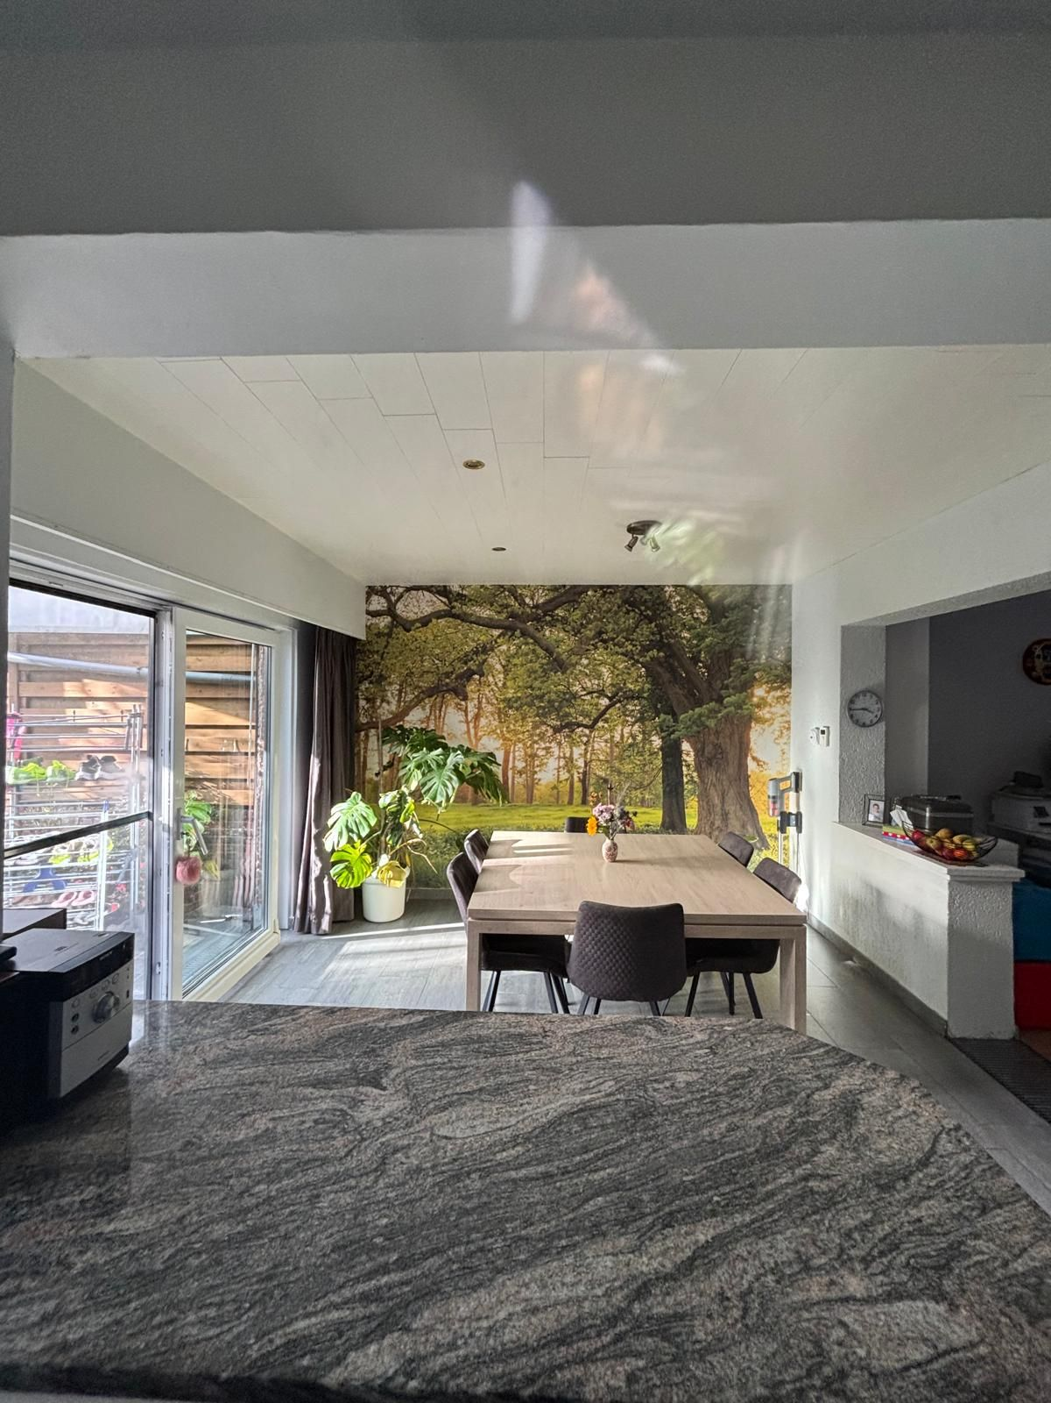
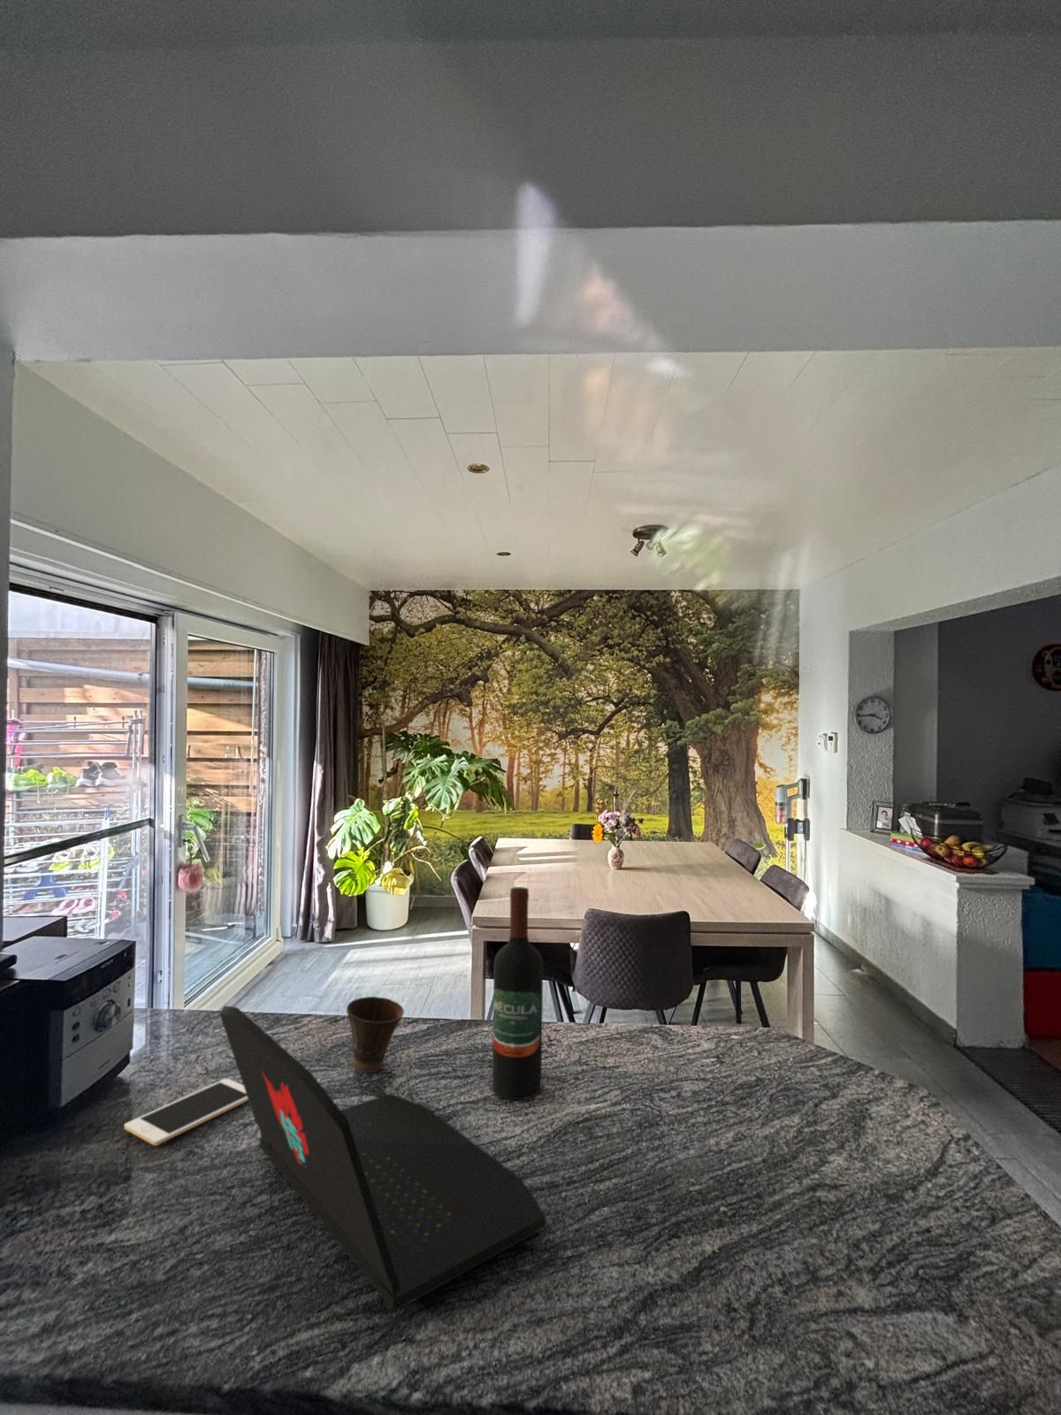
+ cell phone (194, 1109)
+ cup (374, 1036)
+ wine bottle (518, 988)
+ laptop (378, 1103)
